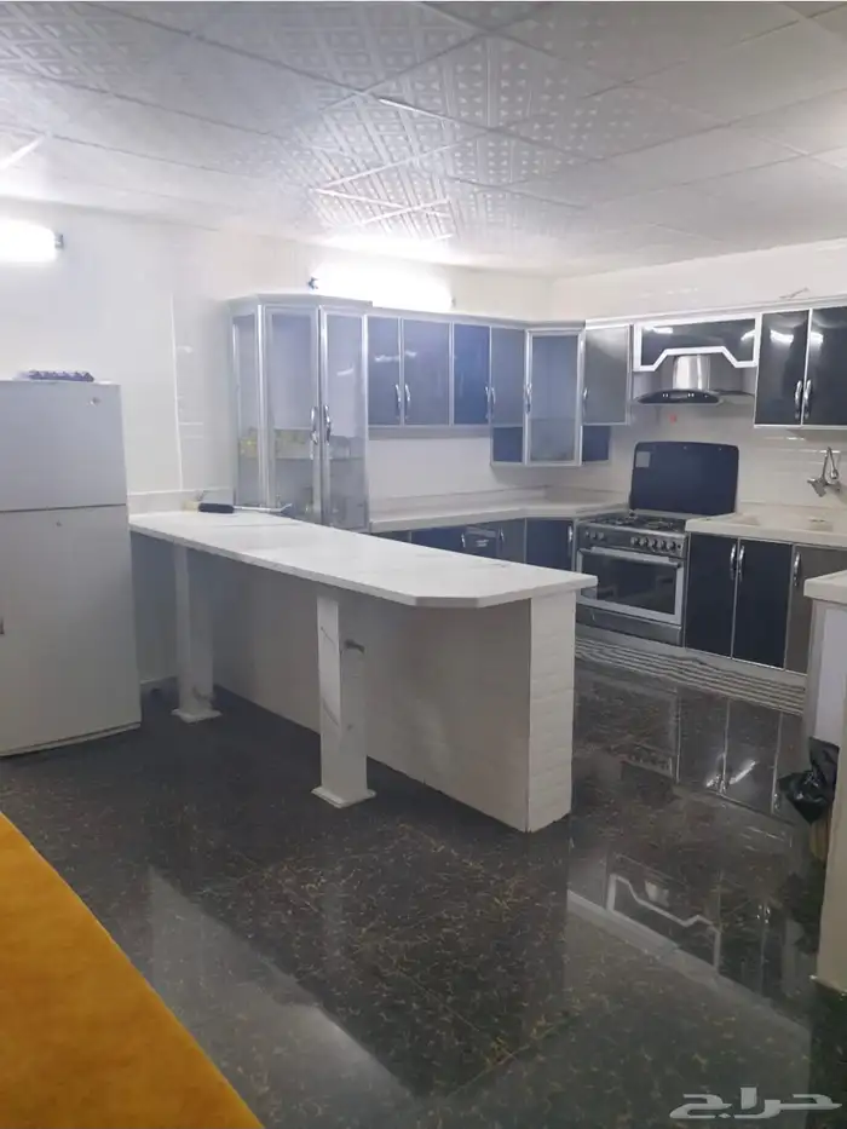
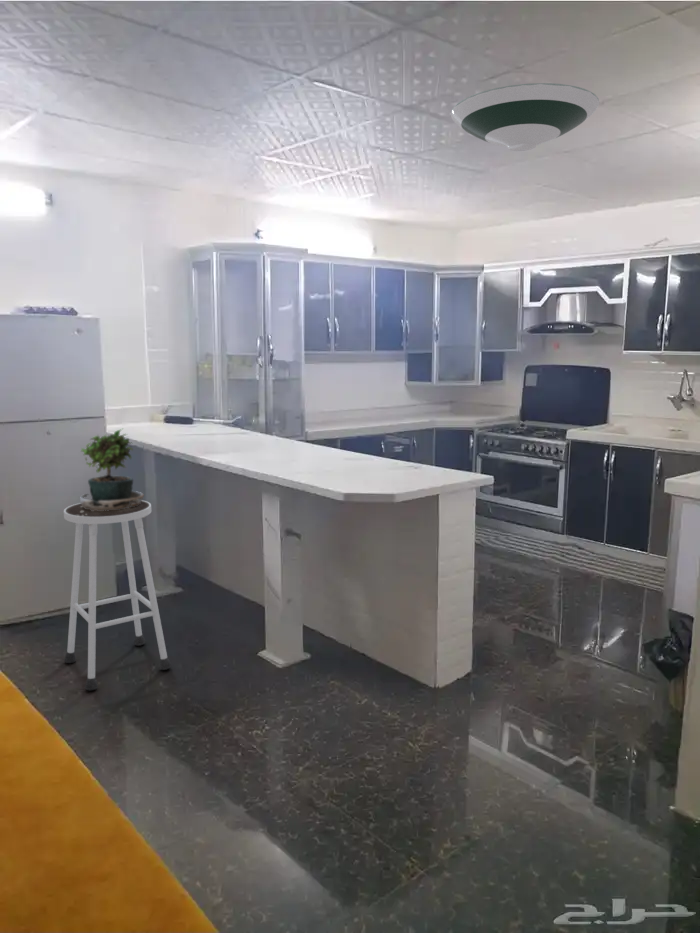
+ stool (113, 597)
+ potted plant (108, 467)
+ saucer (522, 129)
